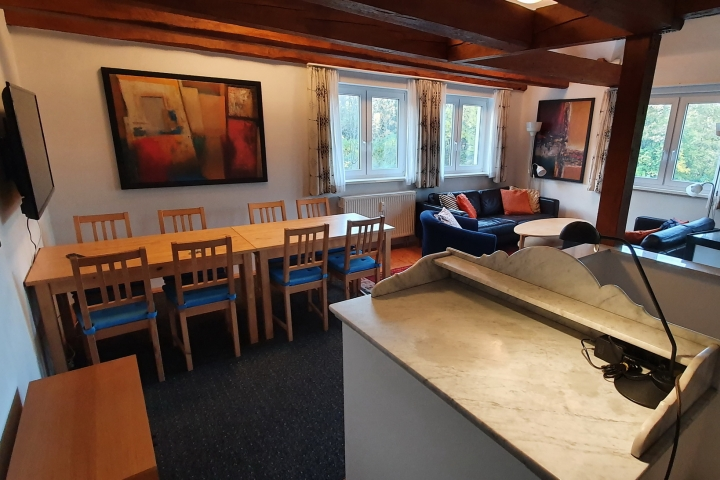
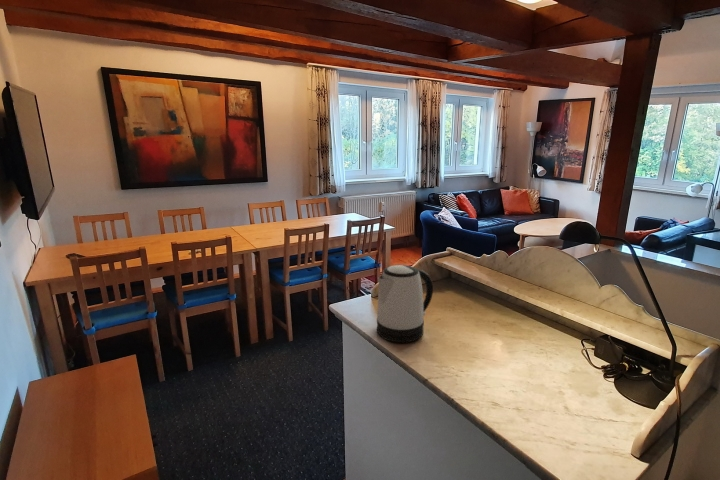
+ kettle (406, 298)
